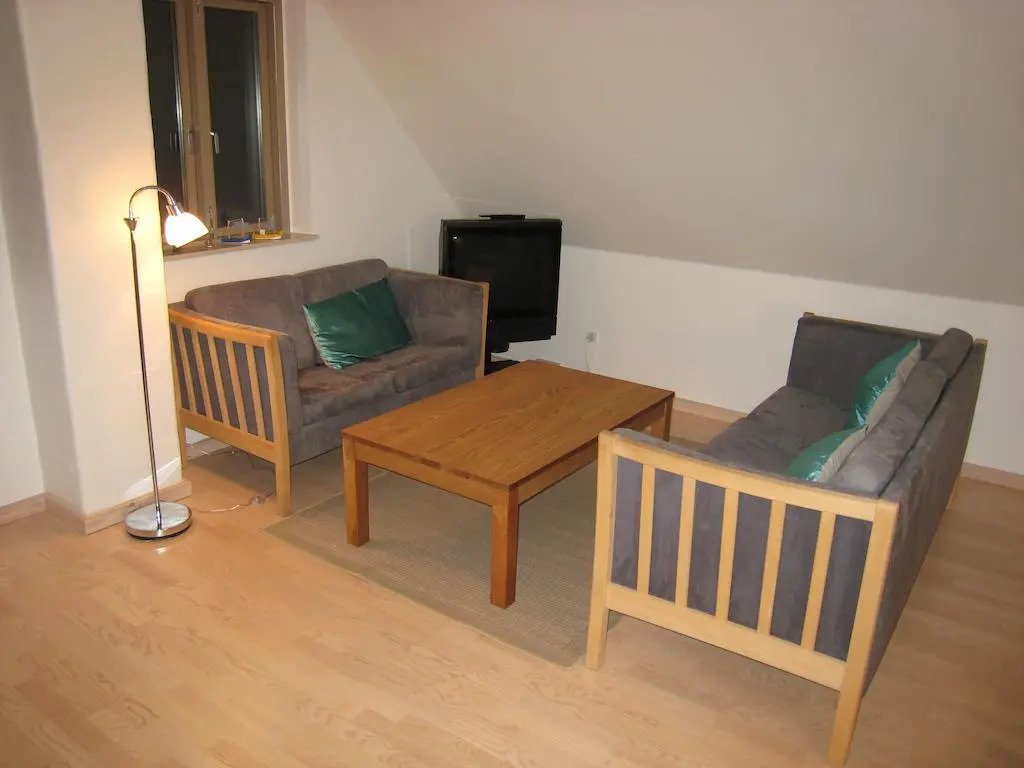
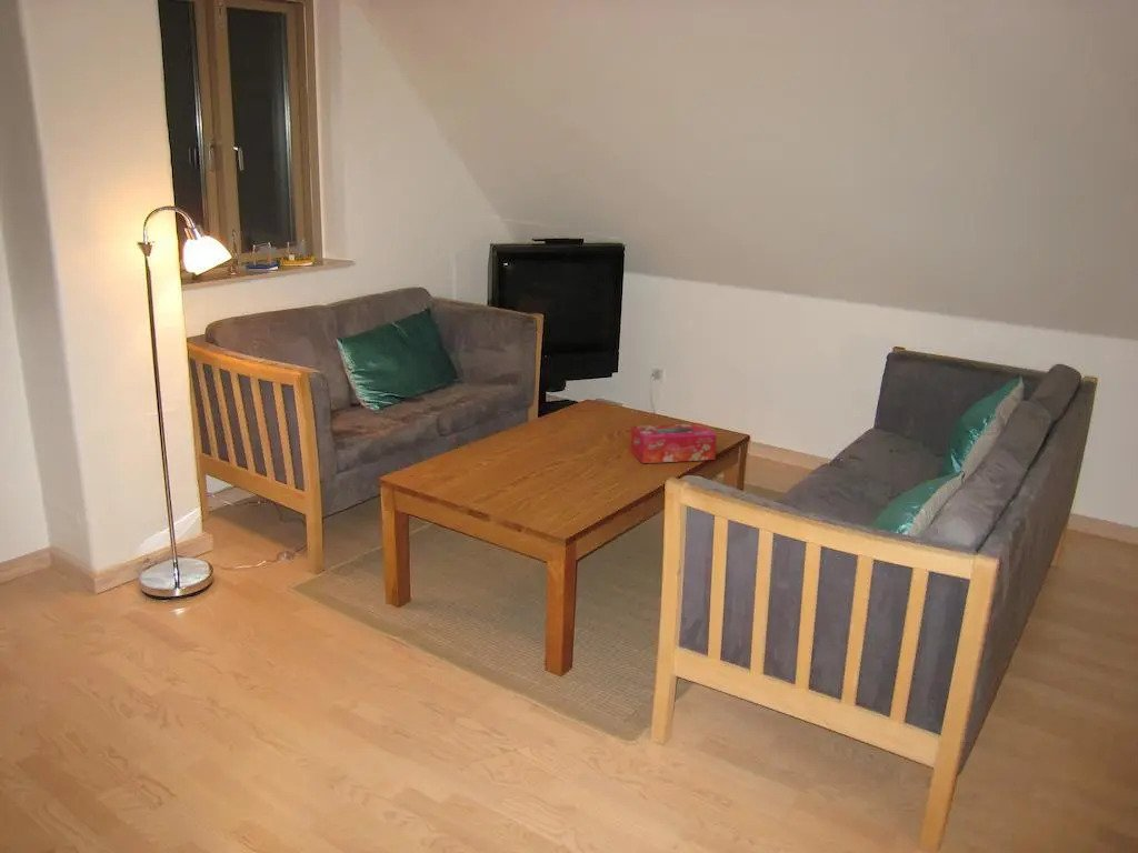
+ tissue box (672, 442)
